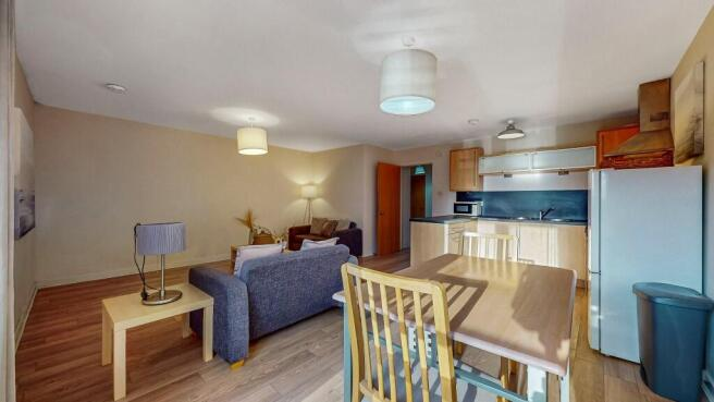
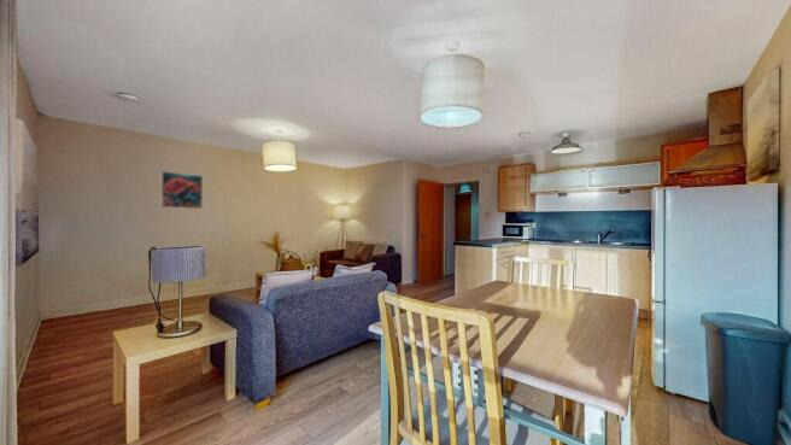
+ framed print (182, 191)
